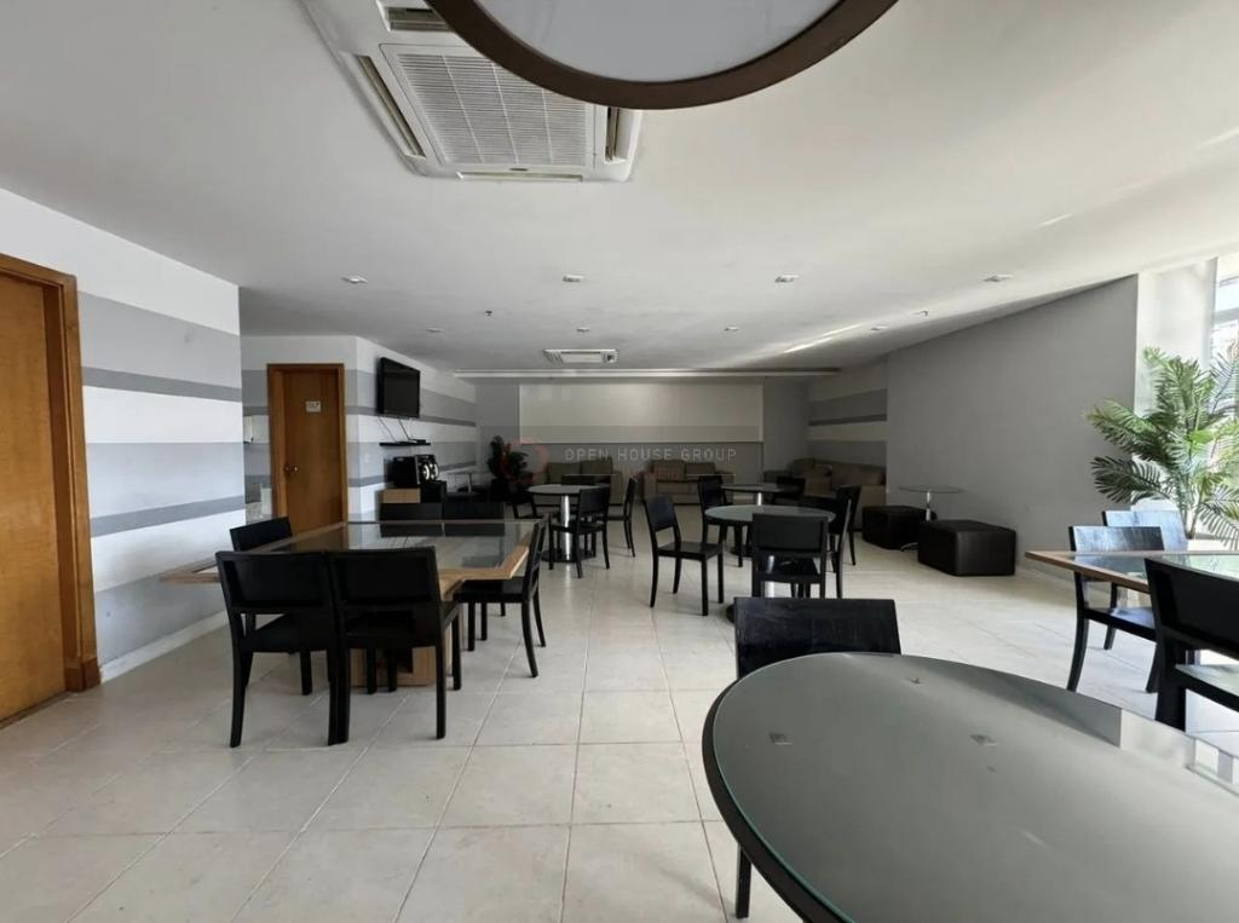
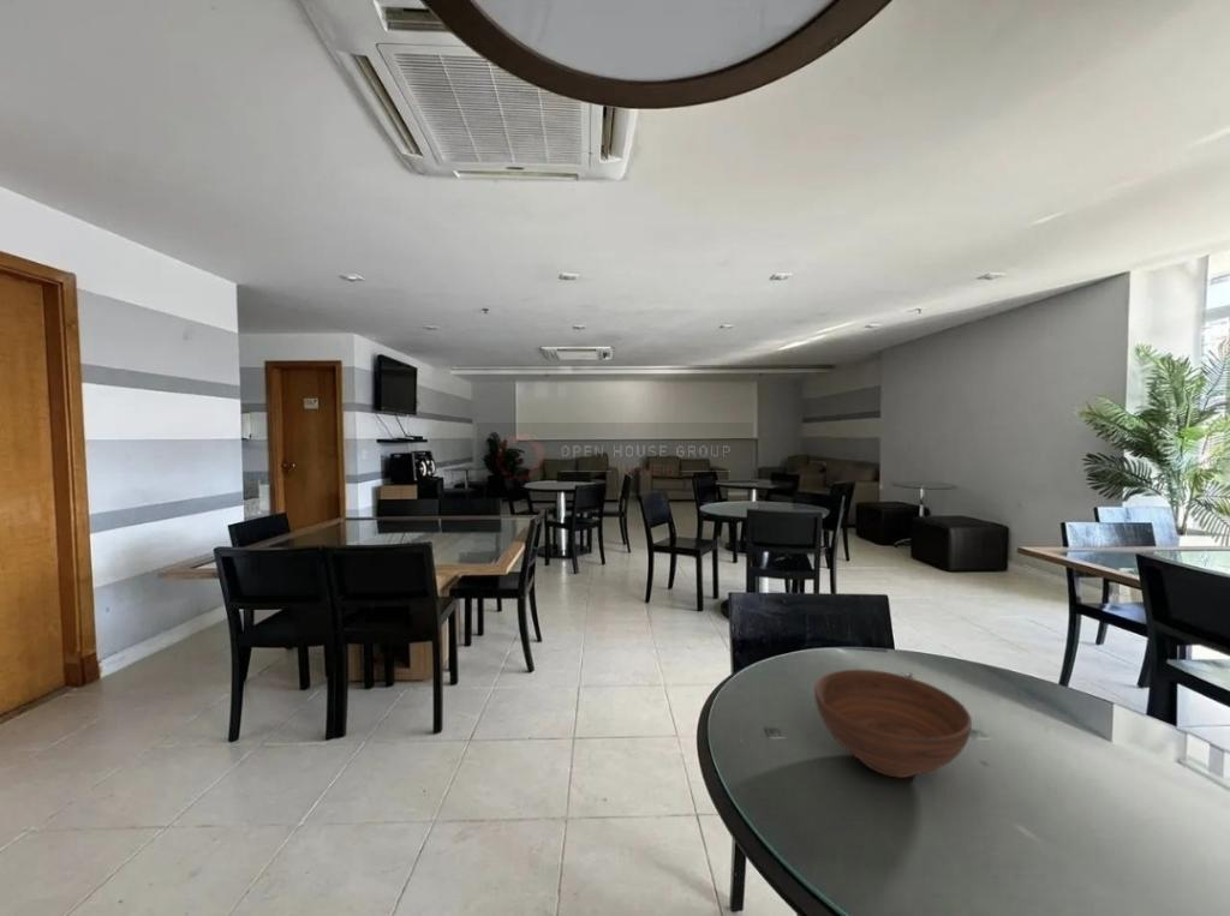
+ bowl (888, 730)
